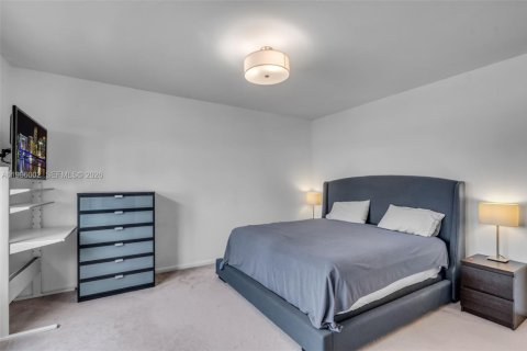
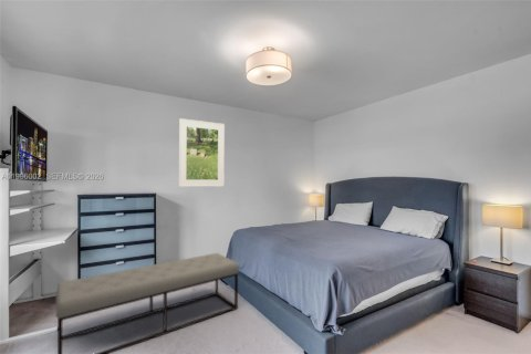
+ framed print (202, 154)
+ bench (156, 295)
